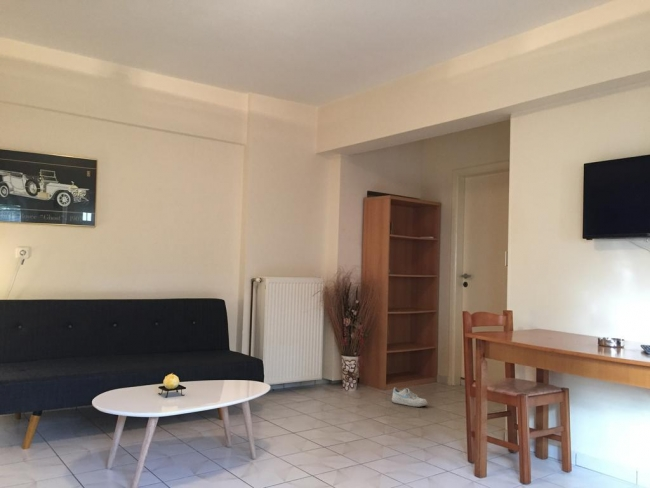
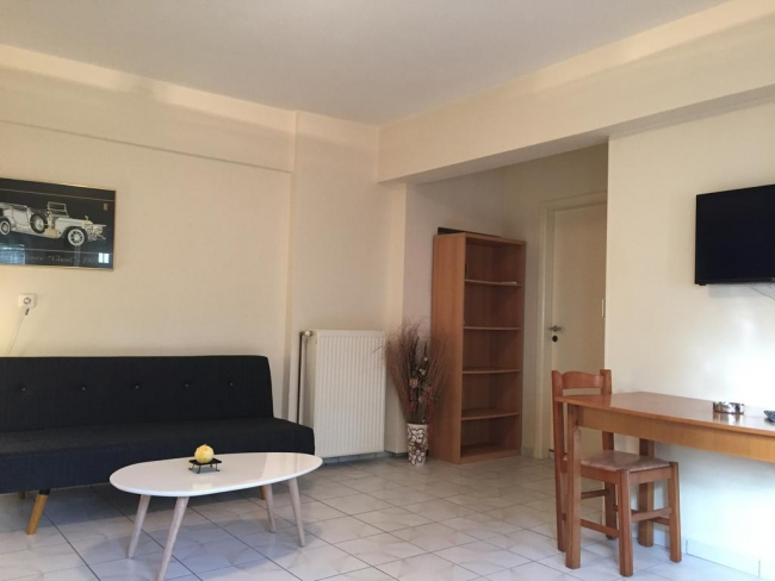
- shoe (409, 396)
